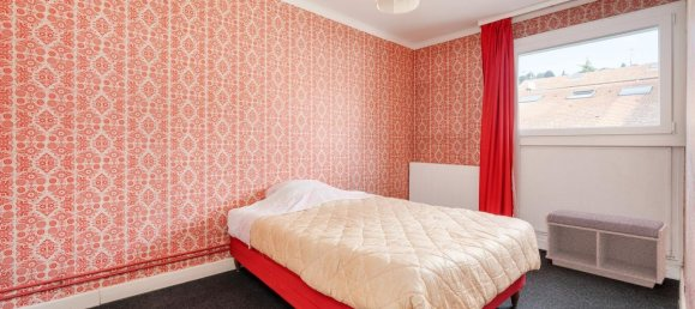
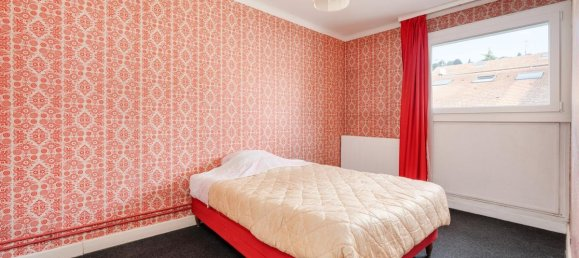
- bench (601, 243)
